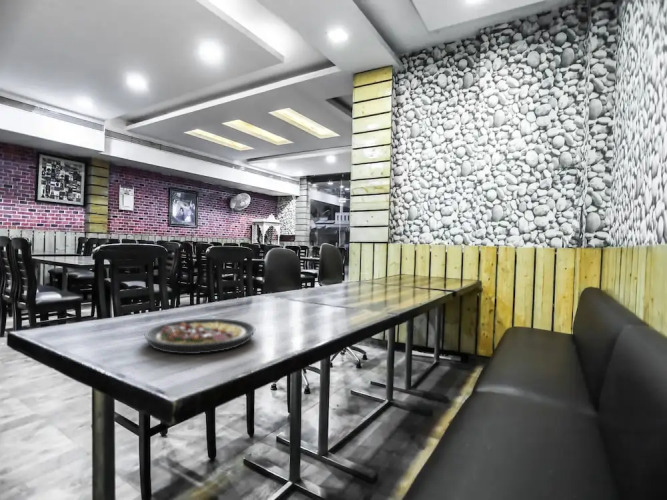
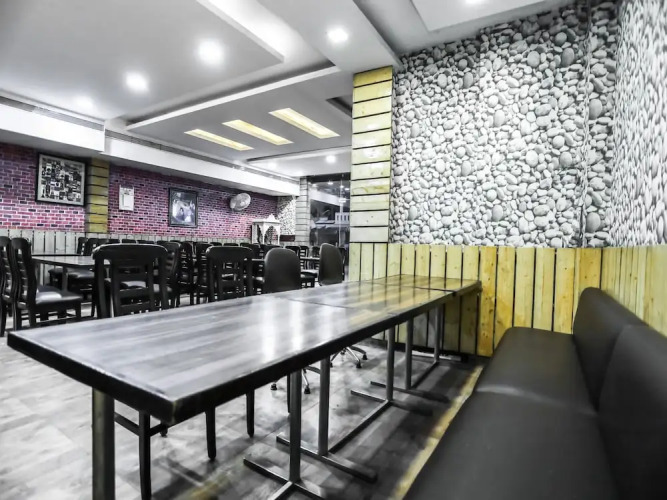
- plate (202, 332)
